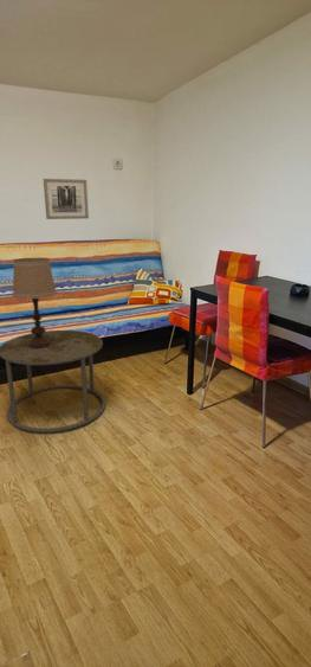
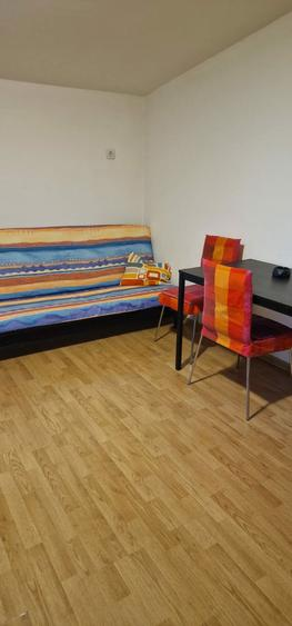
- table lamp (35, 303)
- side table (58, 385)
- wall art (66, 199)
